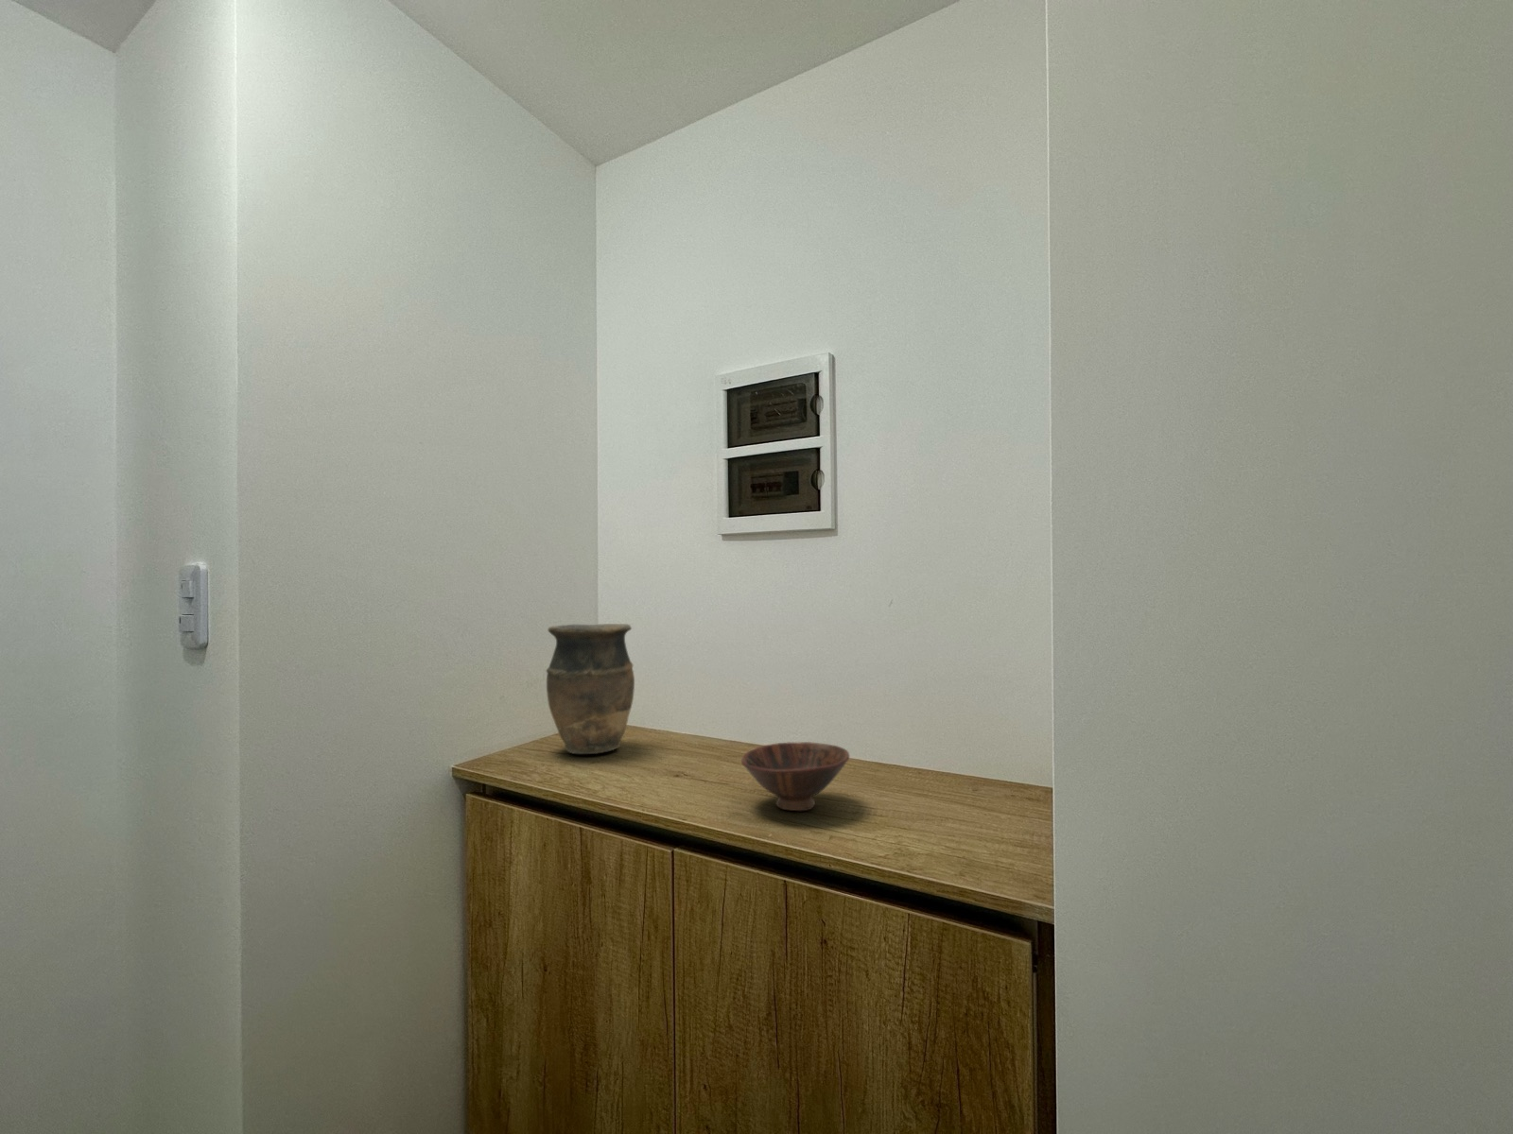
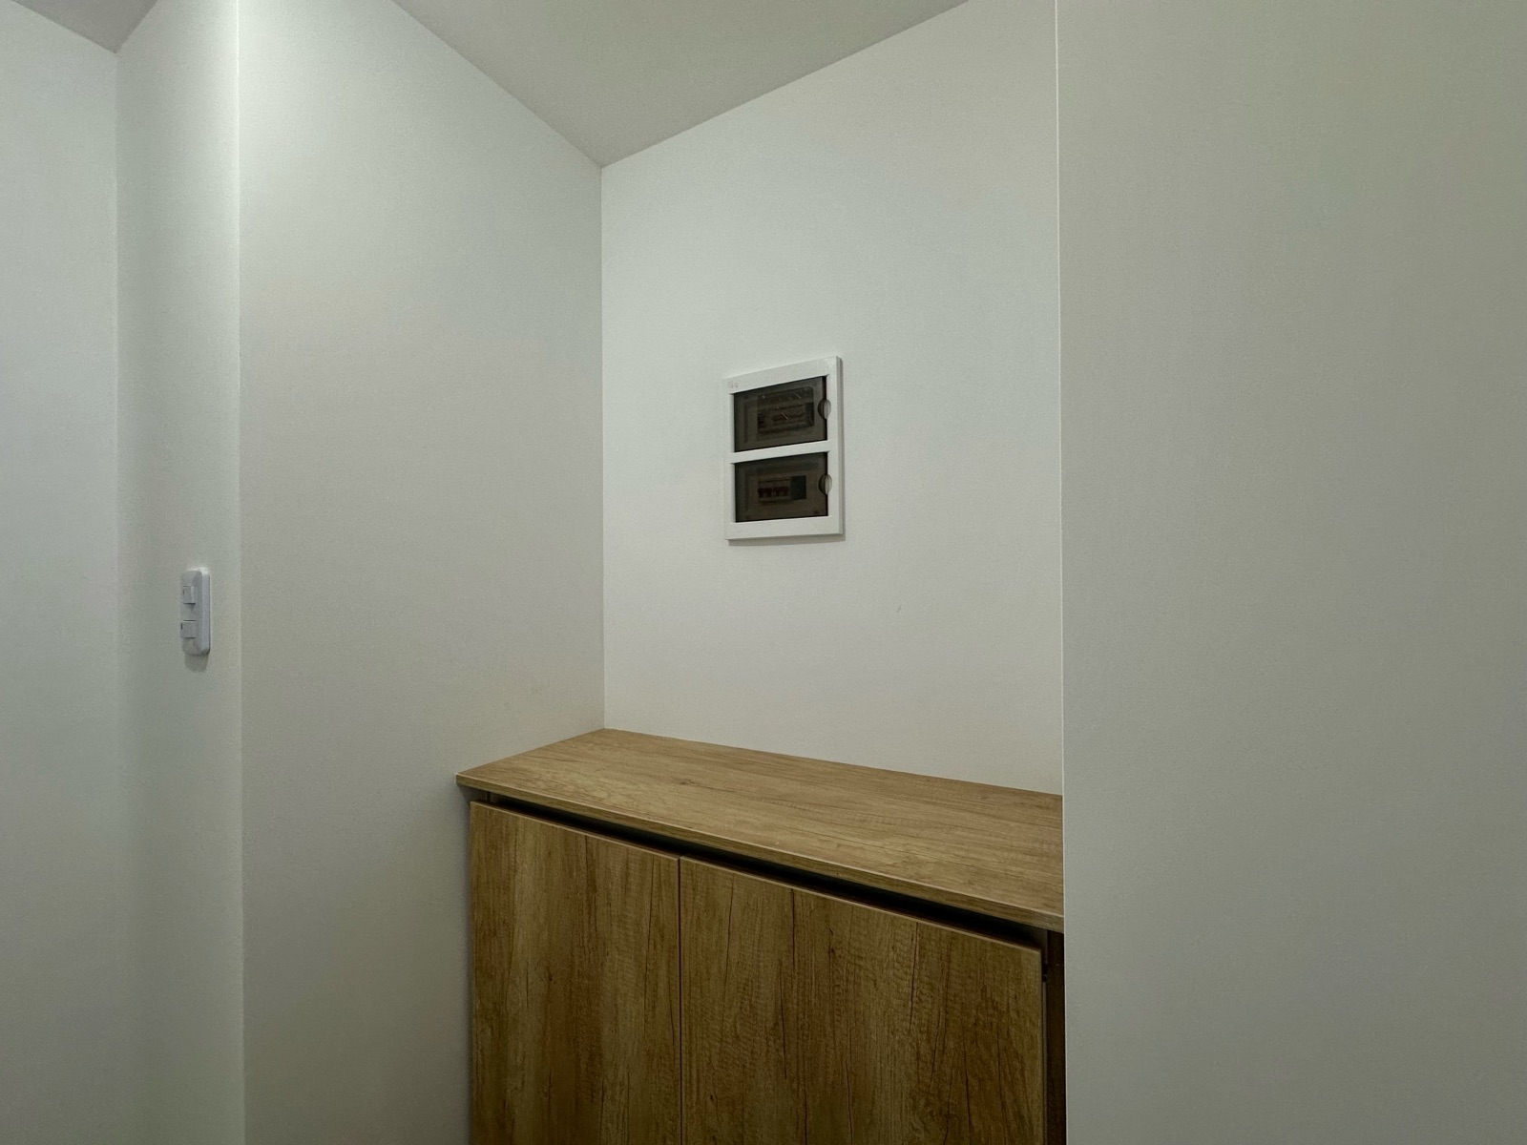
- vase (590, 687)
- bowl (796, 779)
